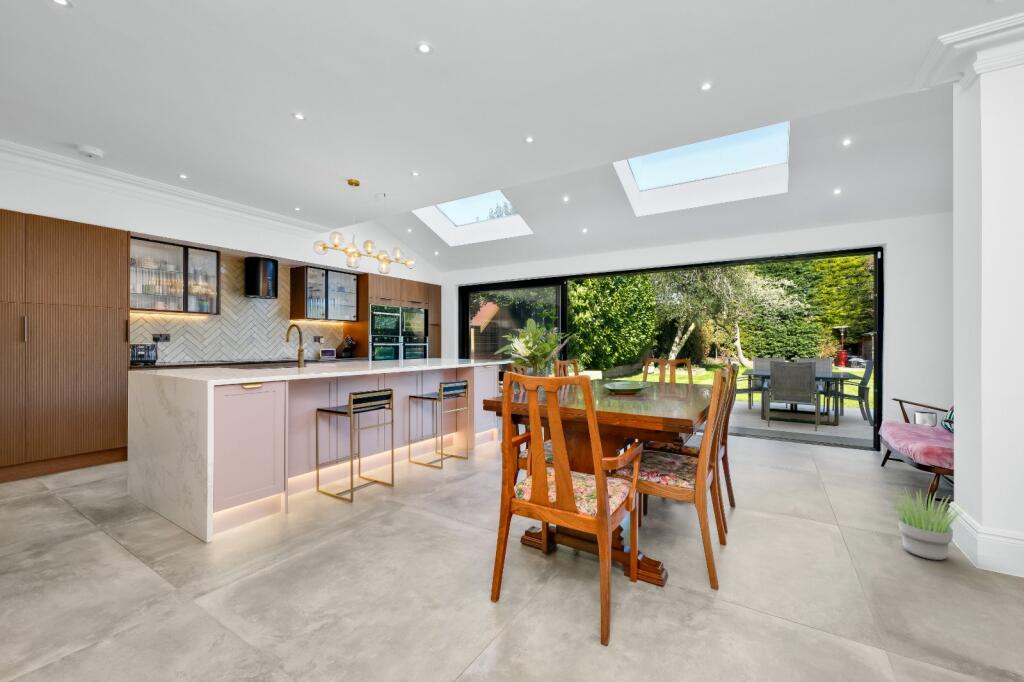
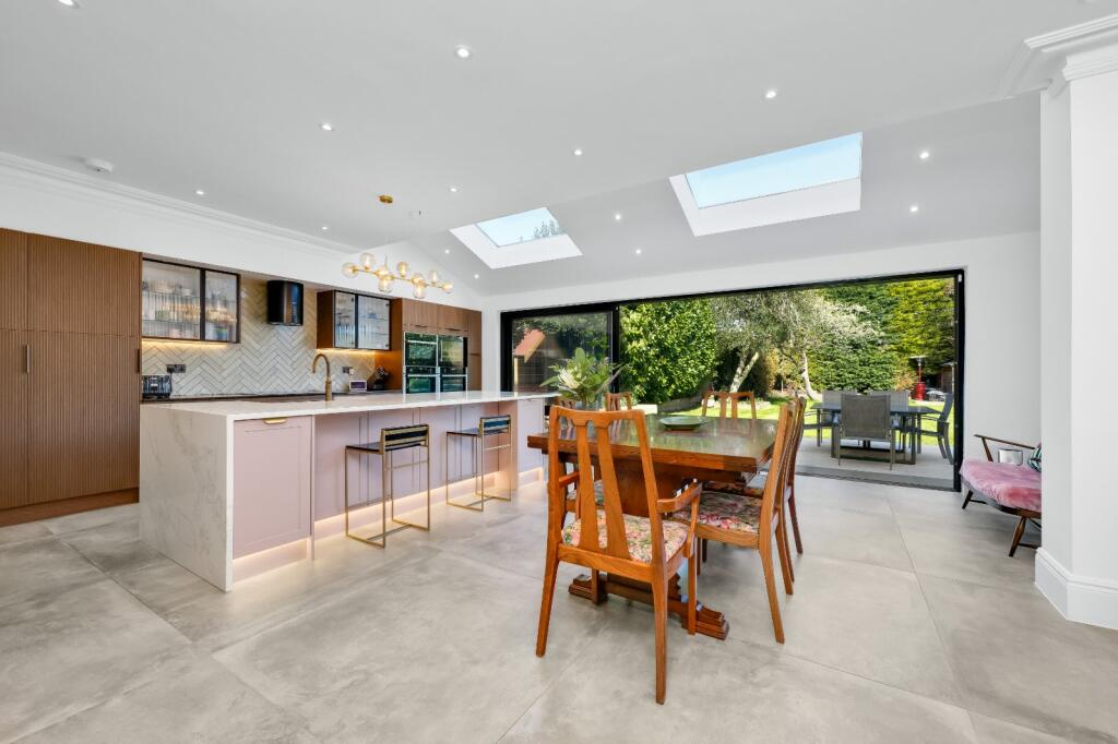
- potted plant (923, 525)
